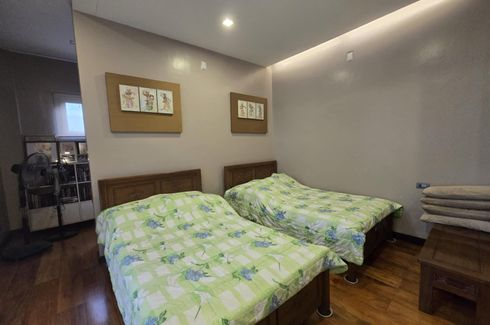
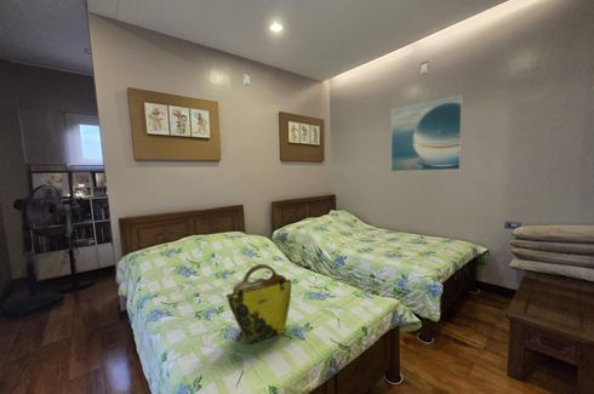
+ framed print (423, 137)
+ tote bag (261, 298)
